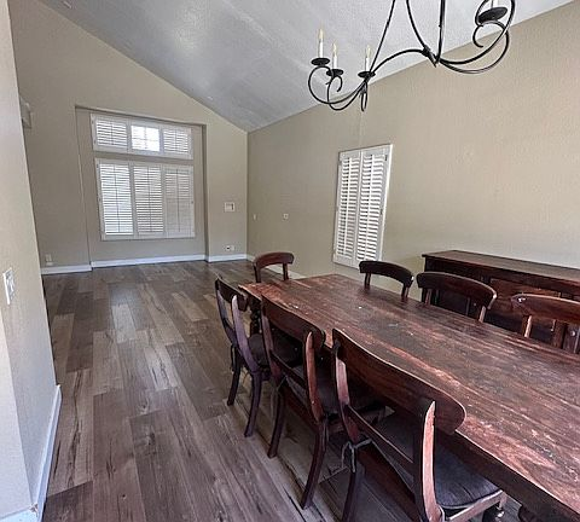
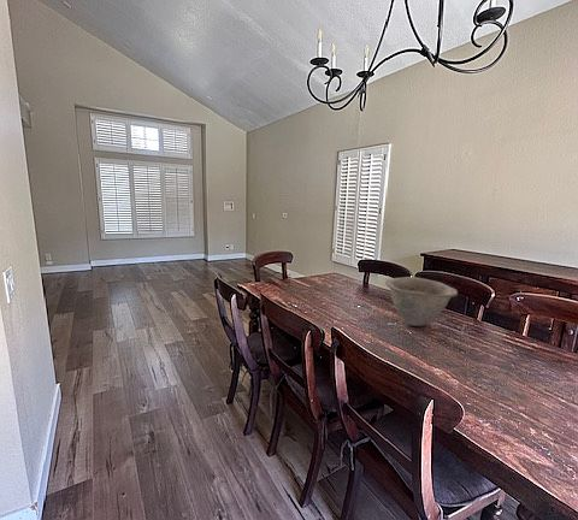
+ bowl (418, 305)
